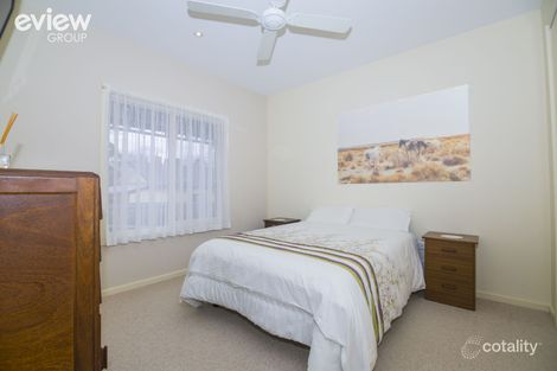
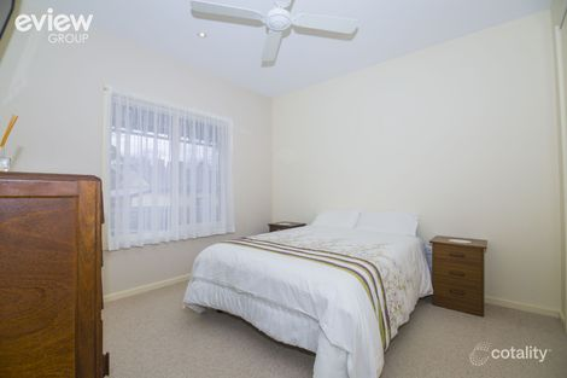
- wall art (392, 142)
